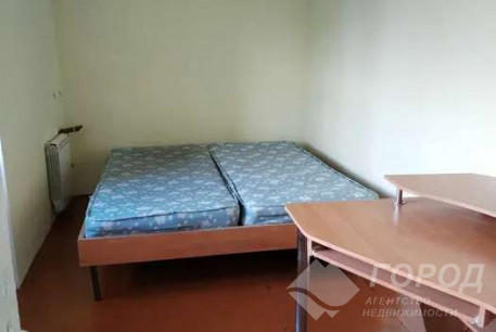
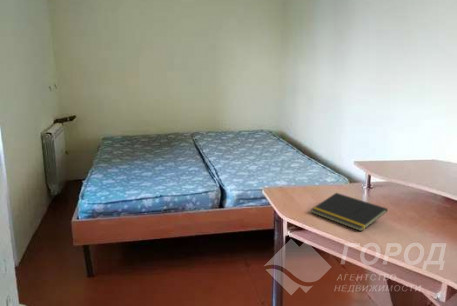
+ notepad (347, 210)
